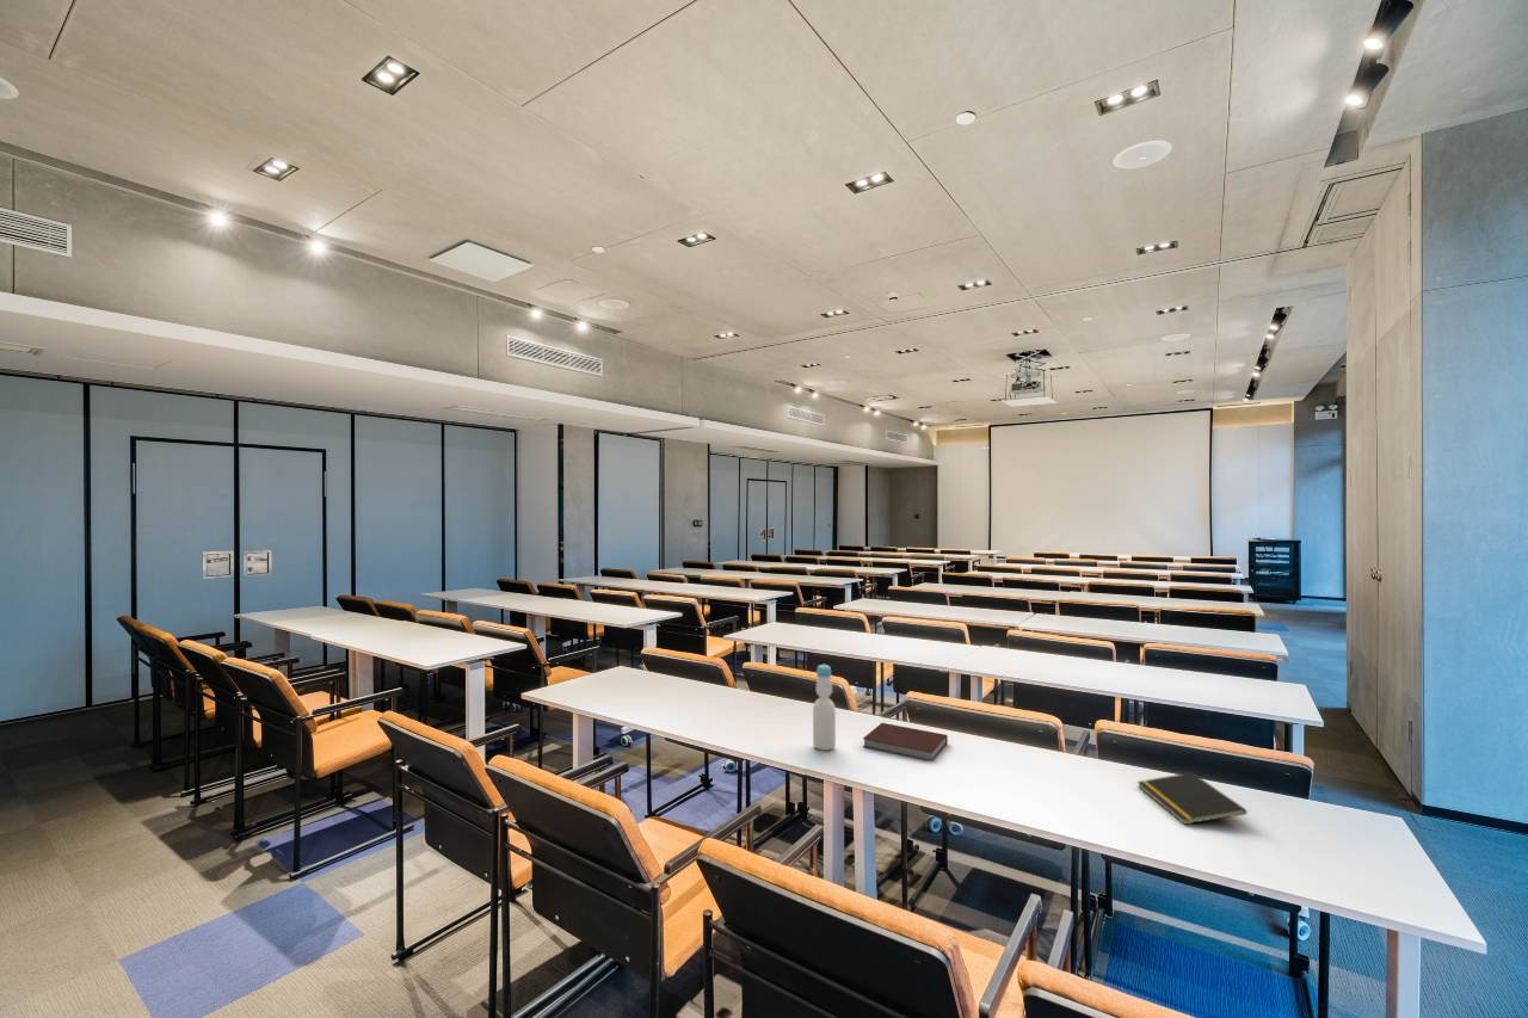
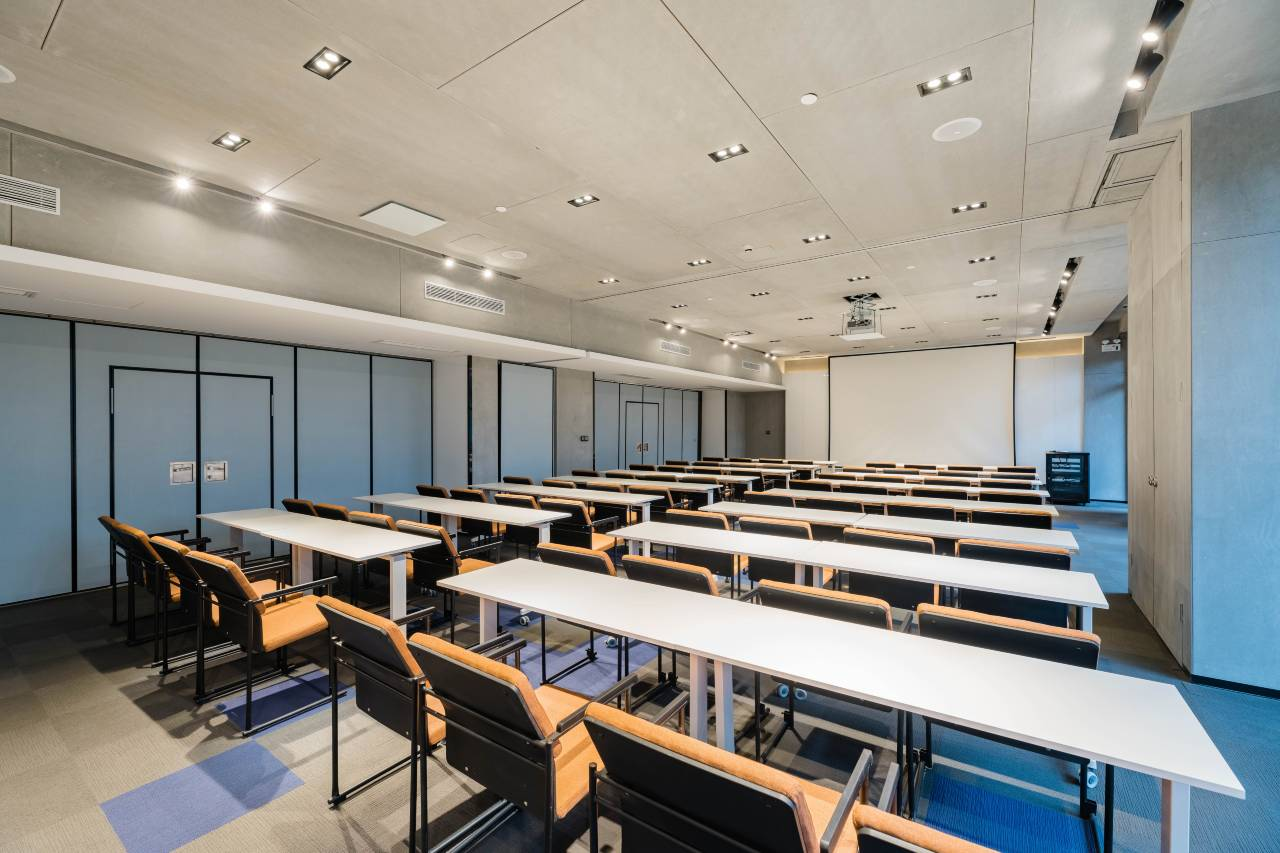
- bottle (824, 705)
- notebook (905, 740)
- notepad (1188, 796)
